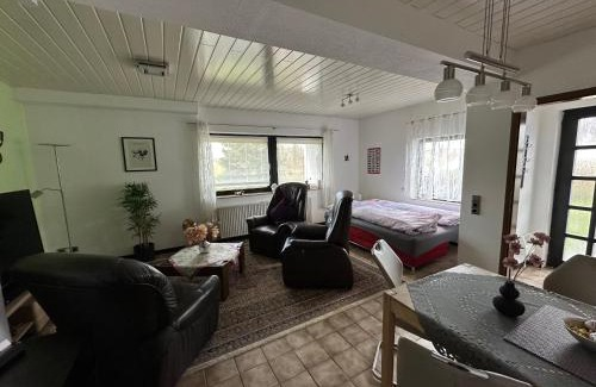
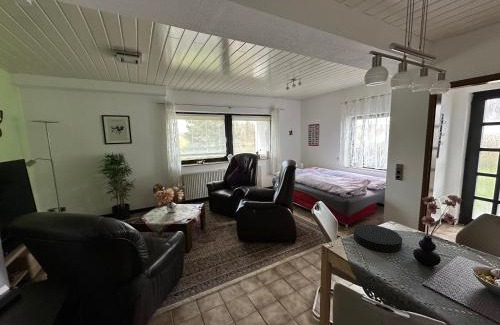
+ plate (376, 237)
